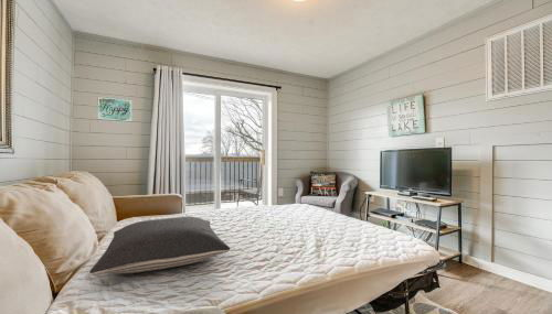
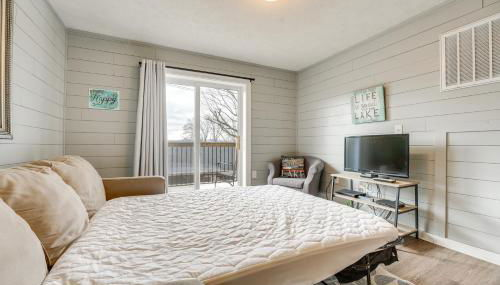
- pillow (166, 240)
